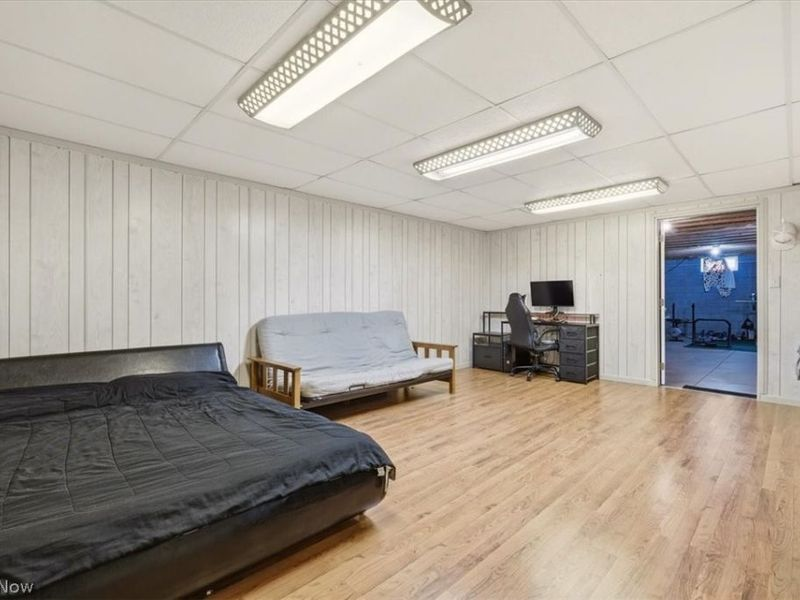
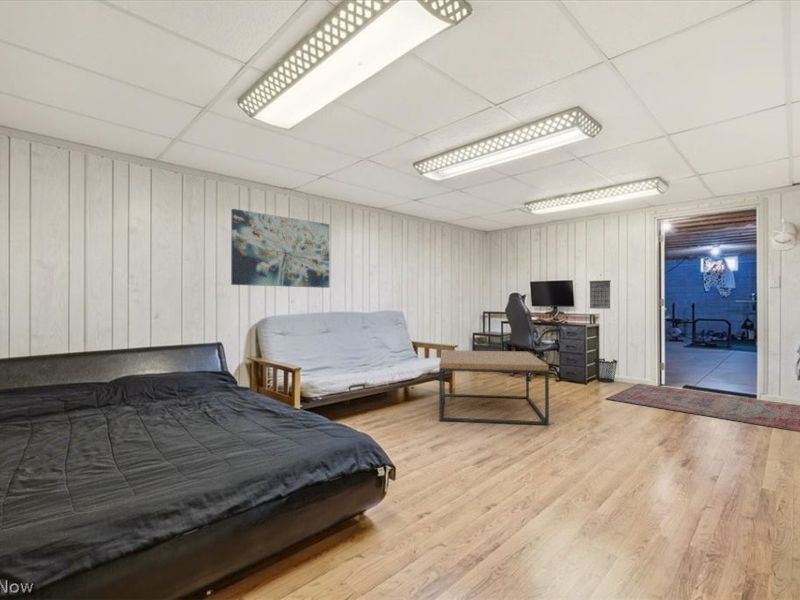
+ rug (715, 404)
+ coffee table (488, 371)
+ wastebasket (605, 371)
+ wall art (284, 251)
+ calendar (599, 291)
